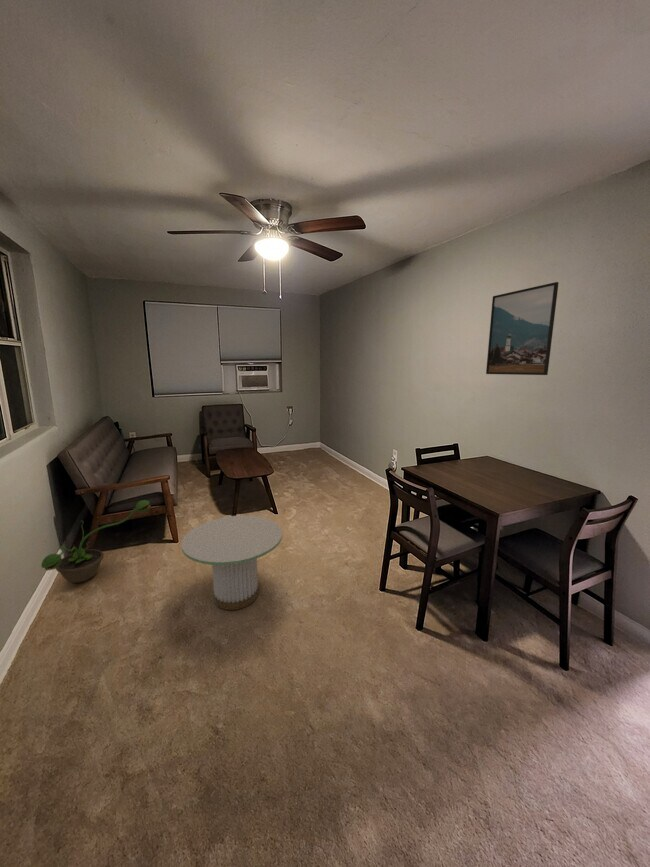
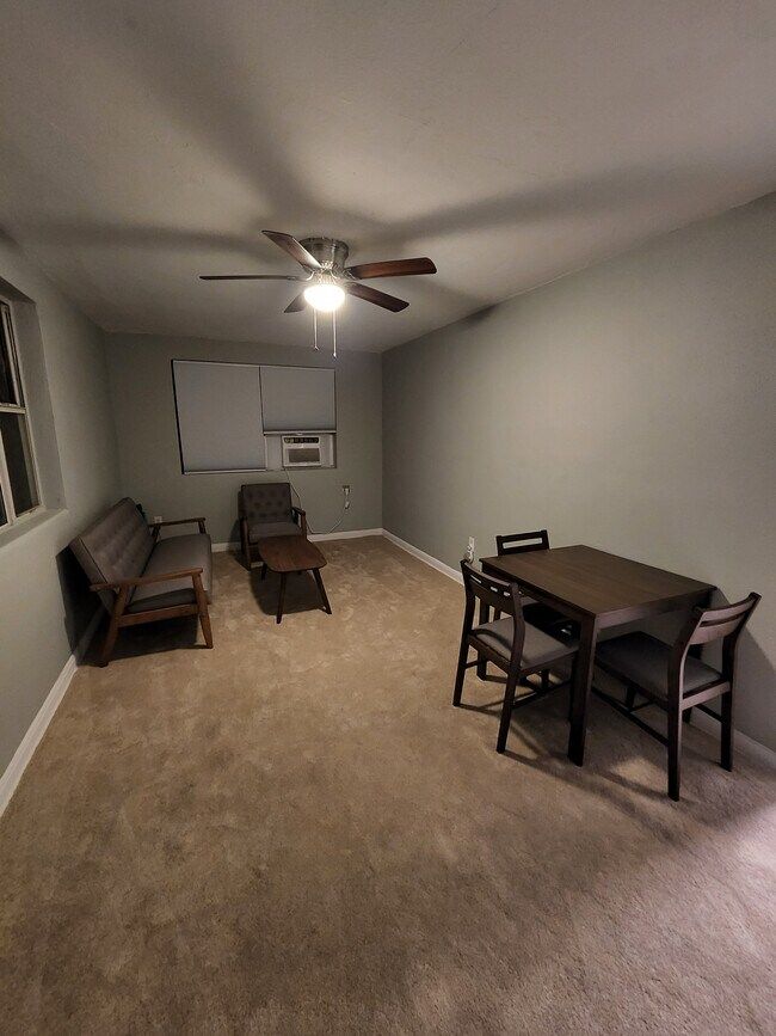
- decorative plant (101, 551)
- side table (235, 566)
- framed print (518, 333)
